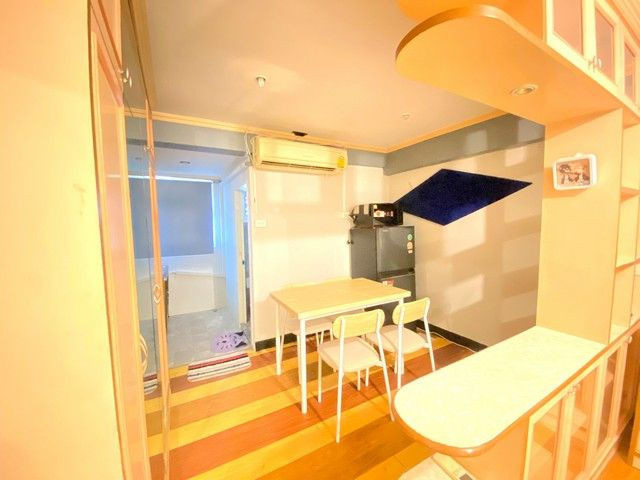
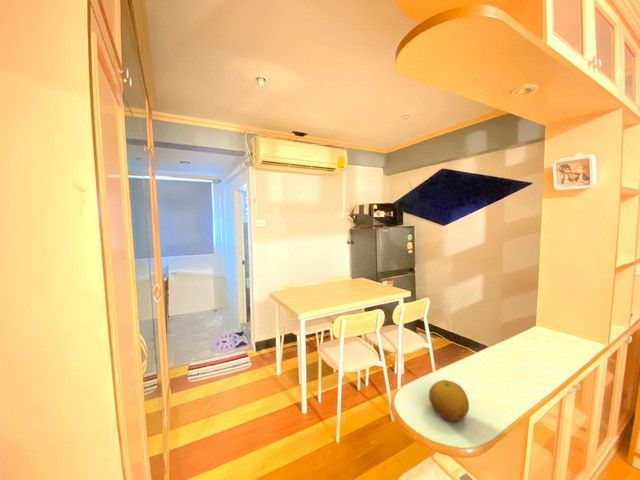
+ fruit (448, 399)
